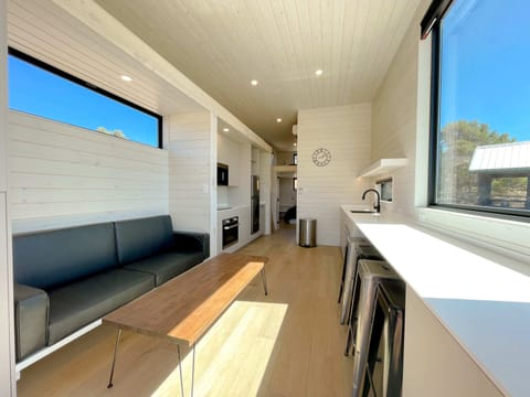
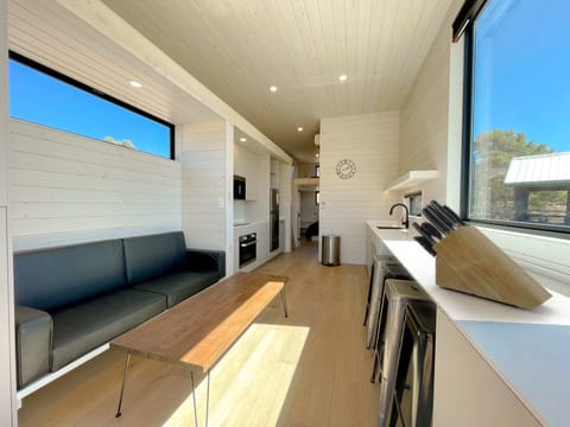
+ knife block (470, 244)
